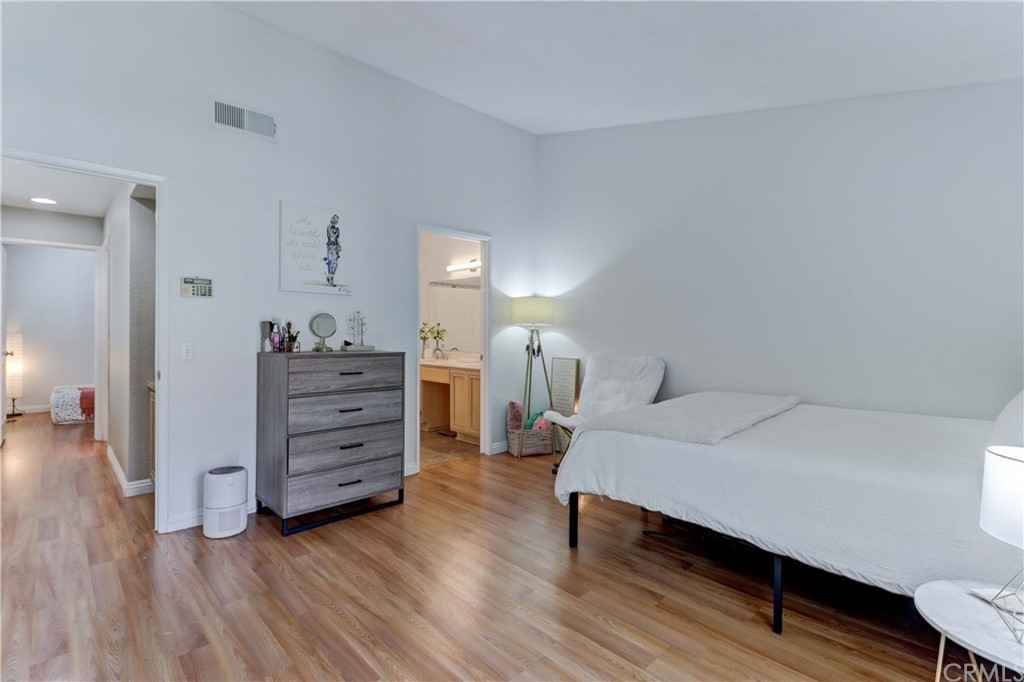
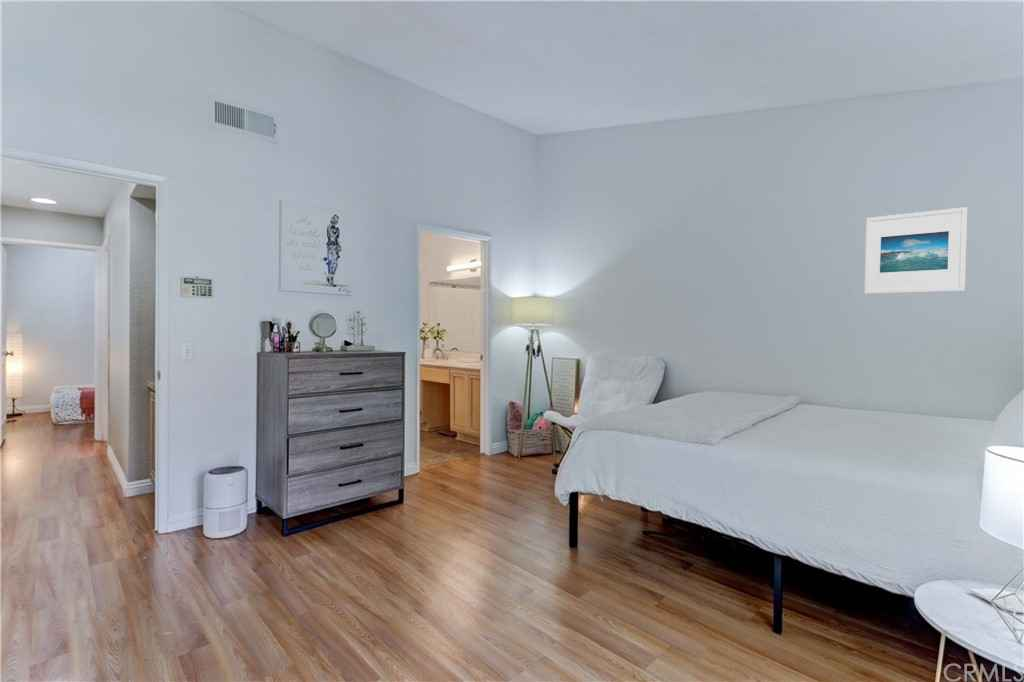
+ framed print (913, 252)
